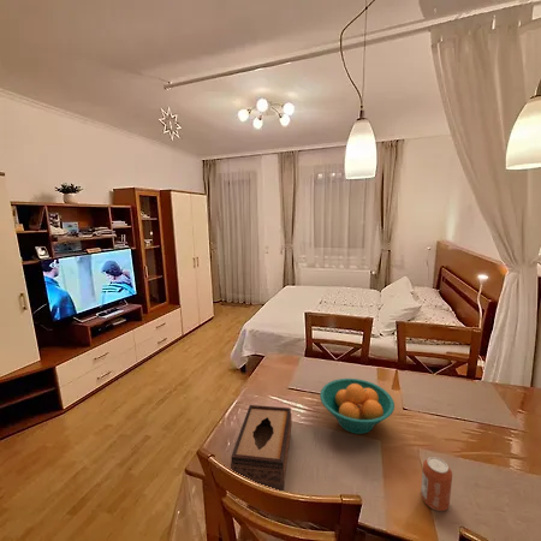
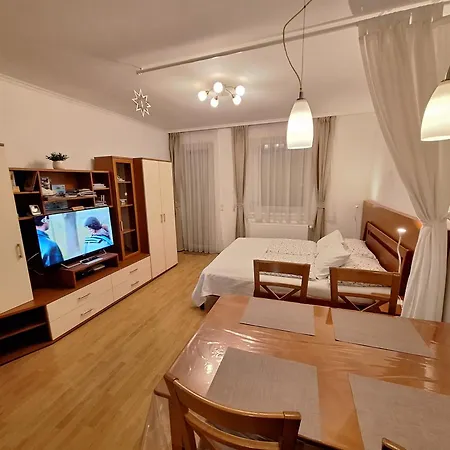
- can (435, 482)
- fruit bowl (355, 404)
- tissue box (264, 442)
